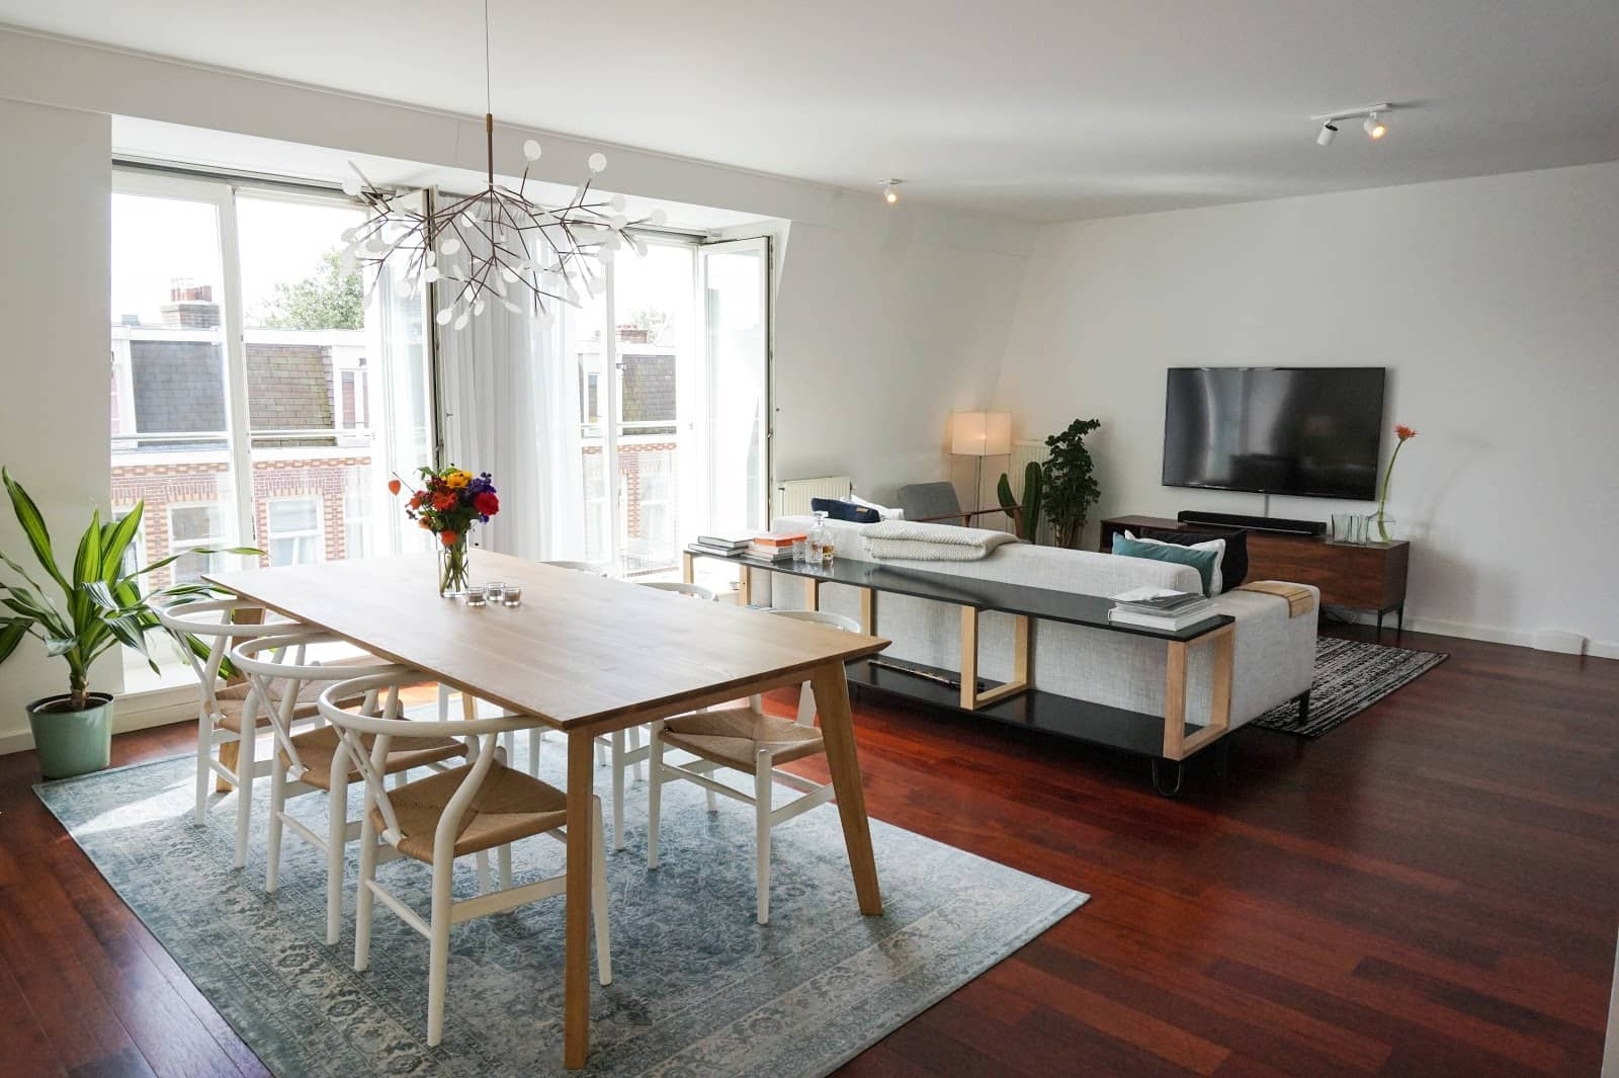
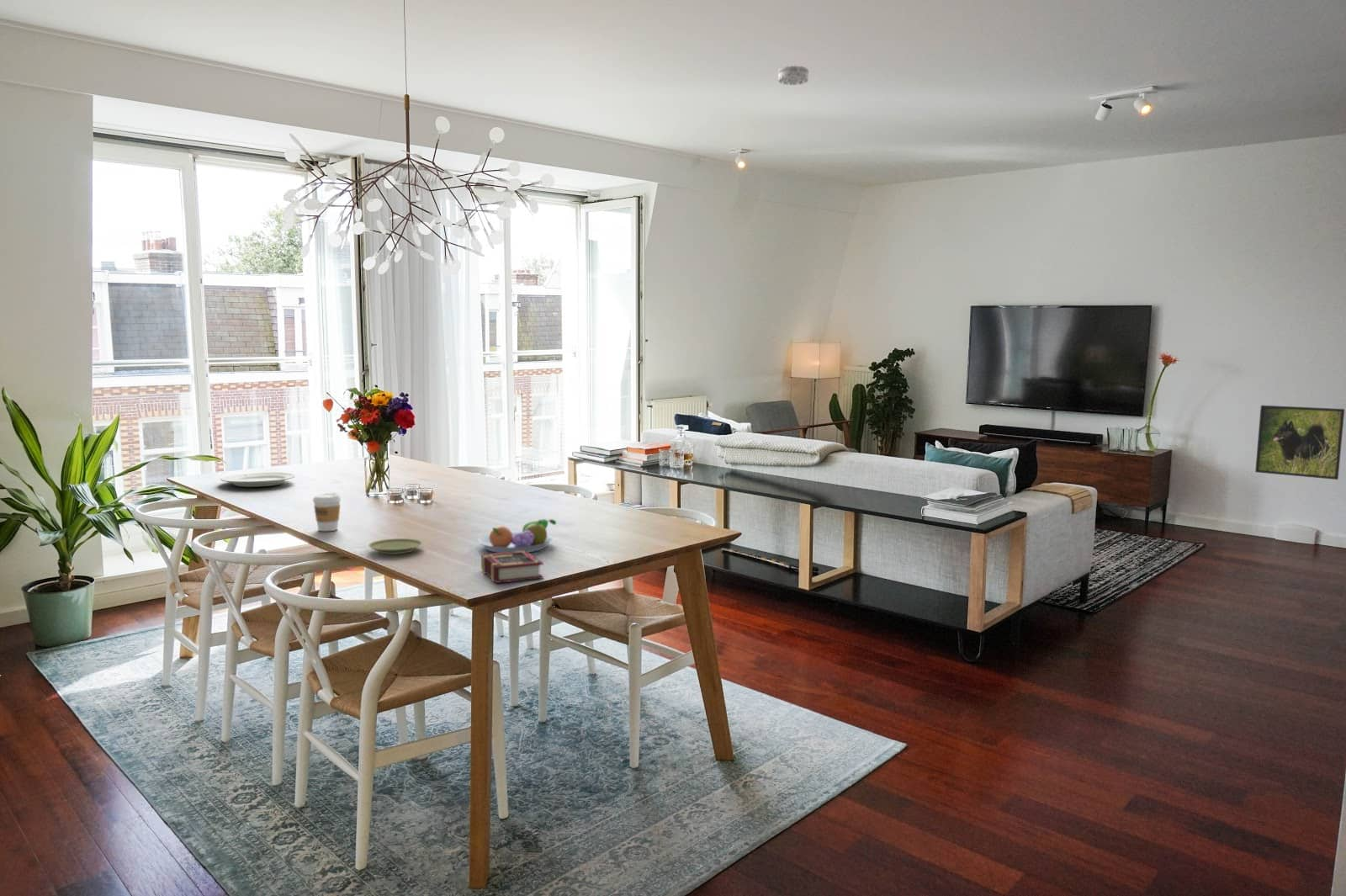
+ book (511, 565)
+ coffee cup (326, 512)
+ chinaware (258, 480)
+ fruit bowl (518, 532)
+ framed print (1298, 441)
+ smoke detector (793, 75)
+ plate (395, 547)
